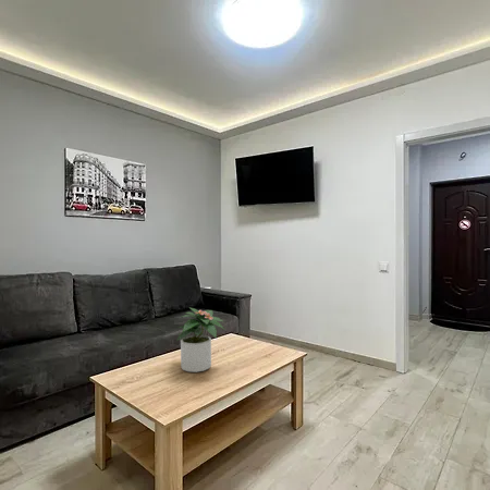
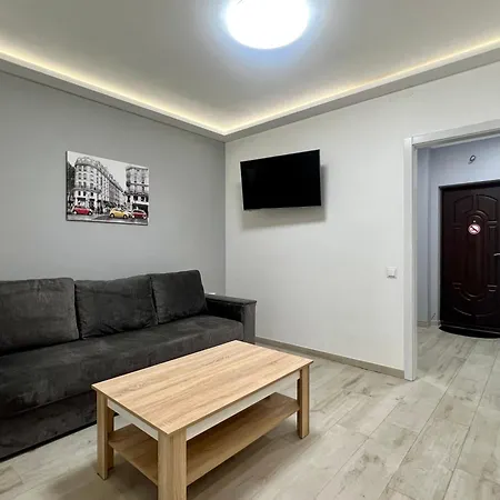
- potted plant (199, 338)
